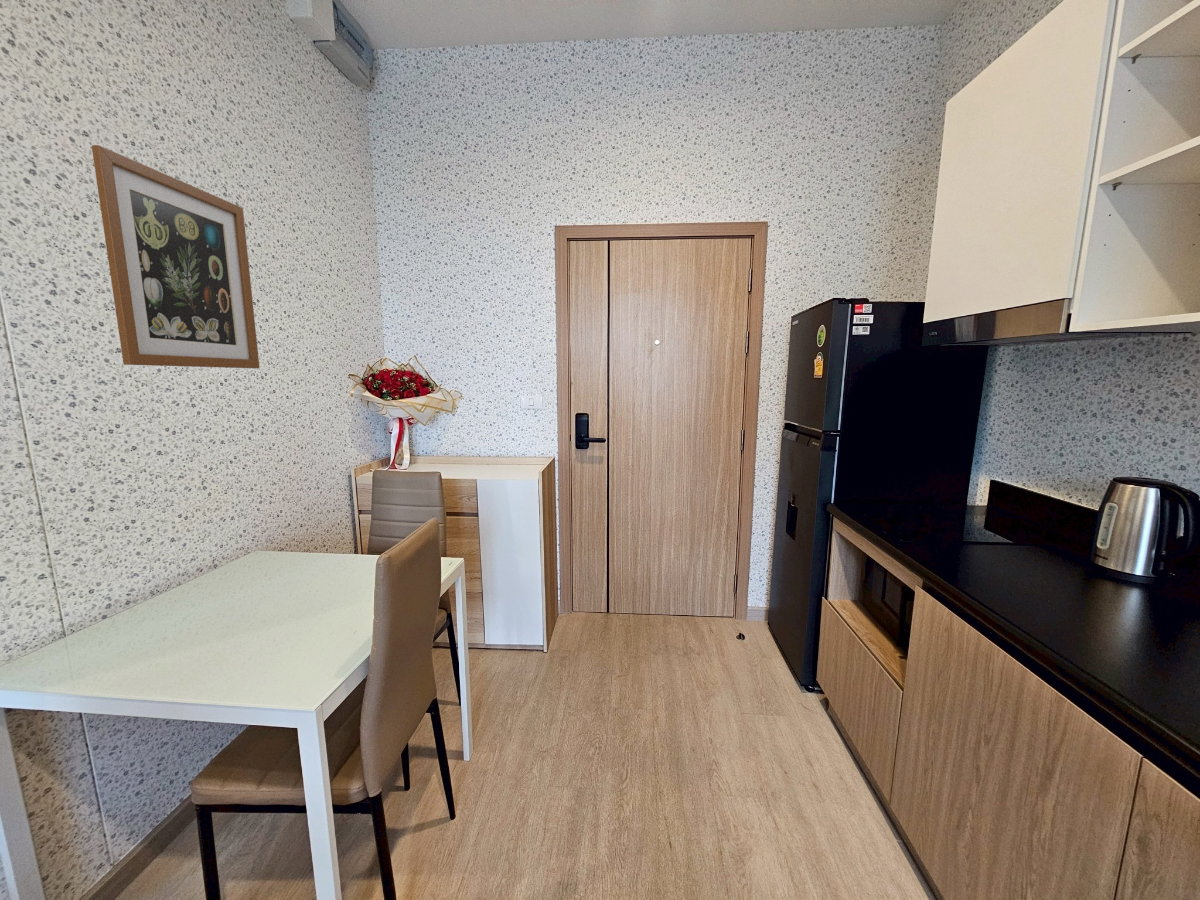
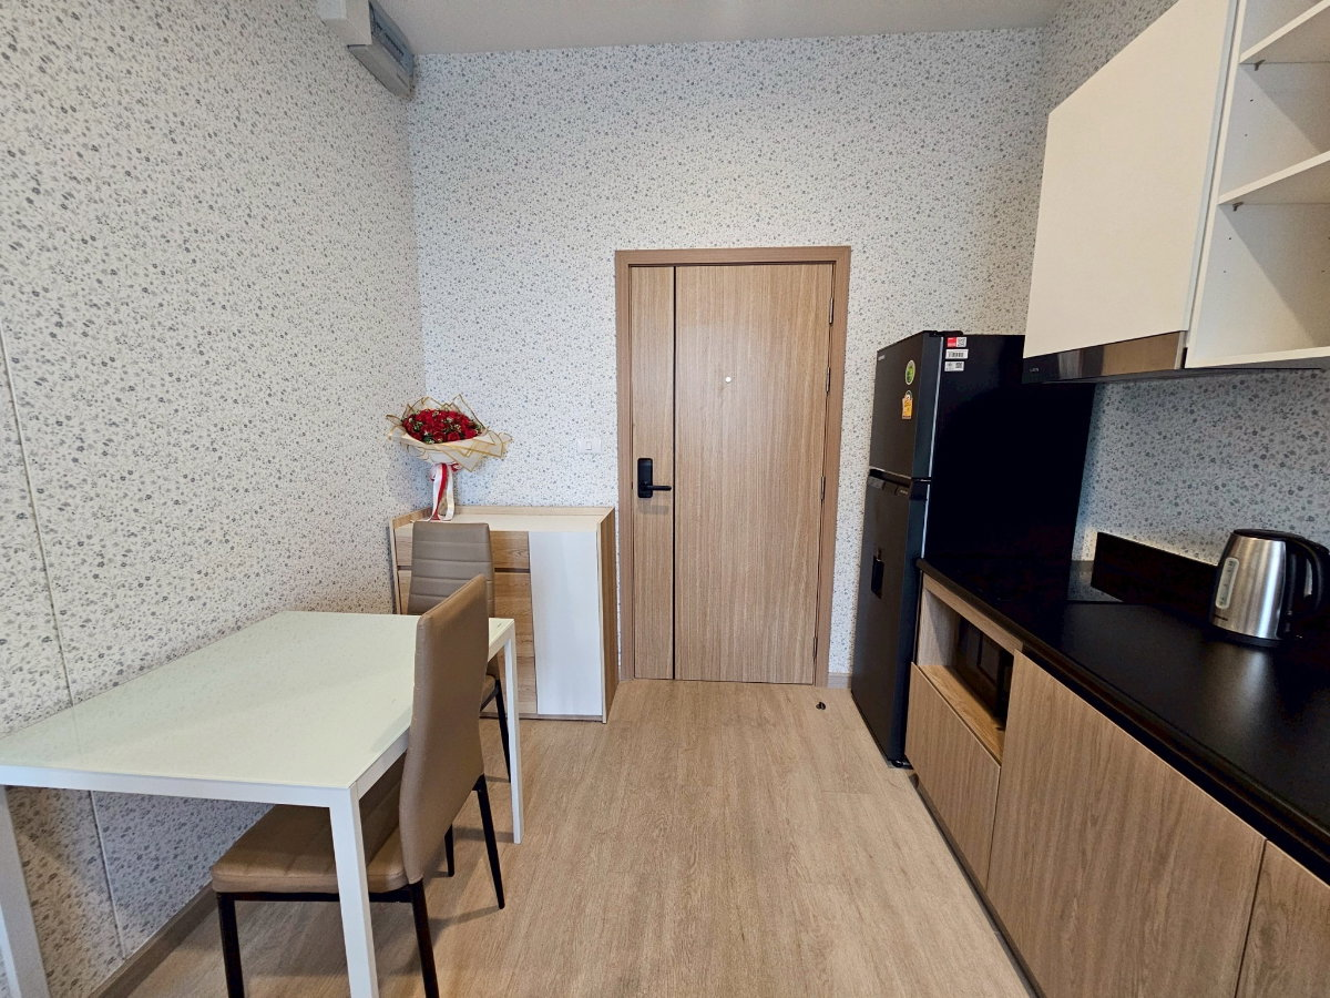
- wall art (190, 276)
